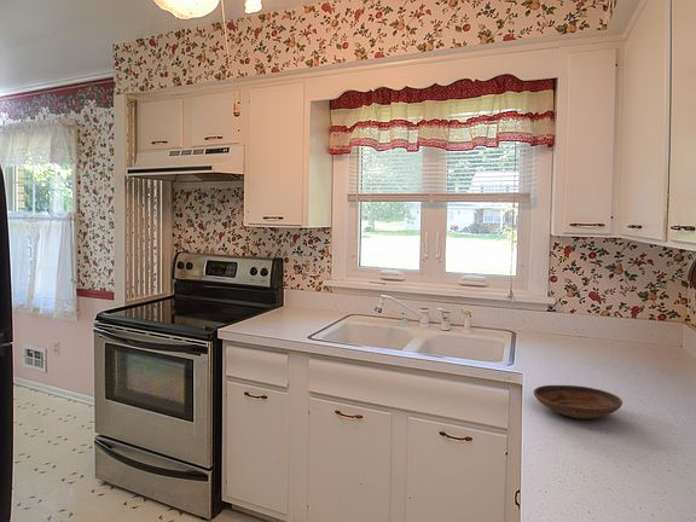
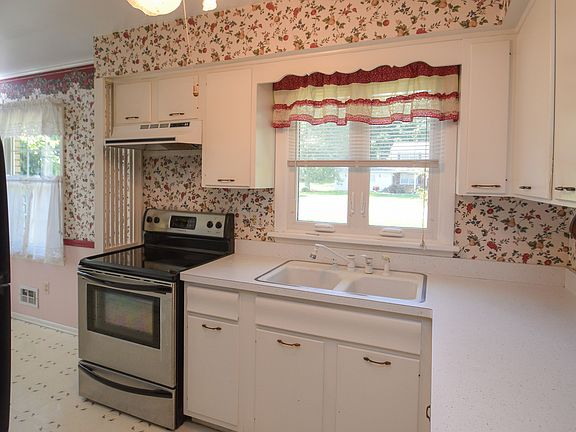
- bowl (575, 402)
